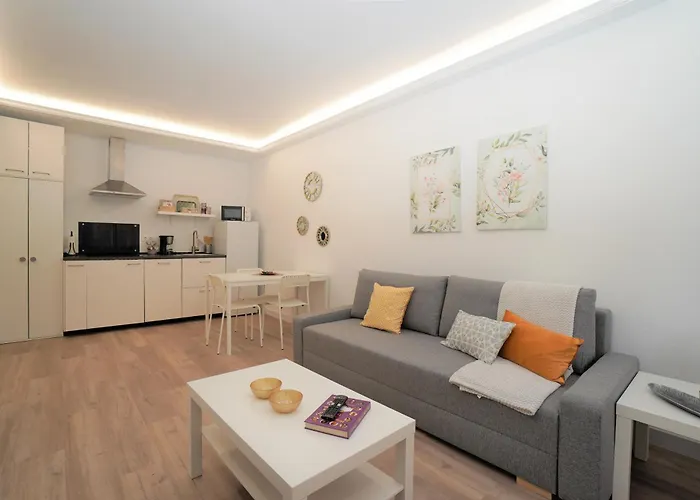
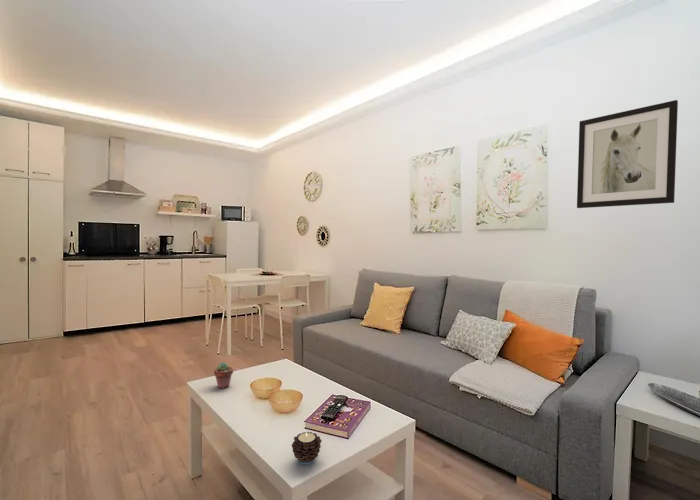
+ candle (306, 446)
+ potted succulent (223, 374)
+ wall art (623, 158)
